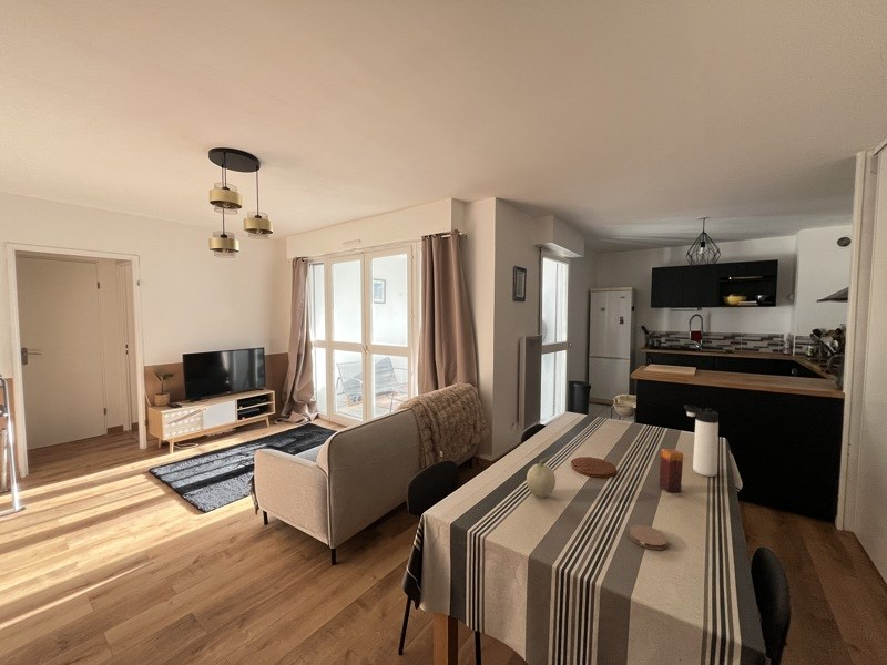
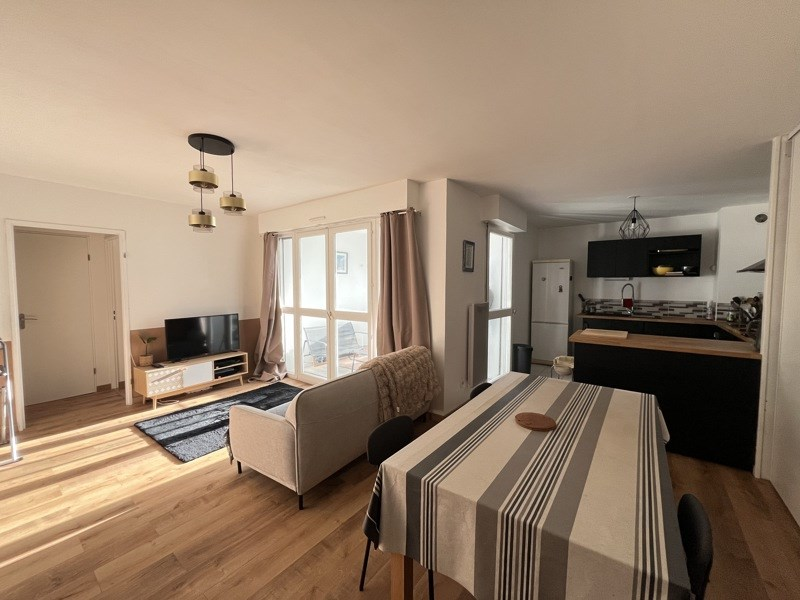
- thermos bottle (700, 439)
- coaster (648, 536)
- candle (671, 469)
- fruit (540, 475)
